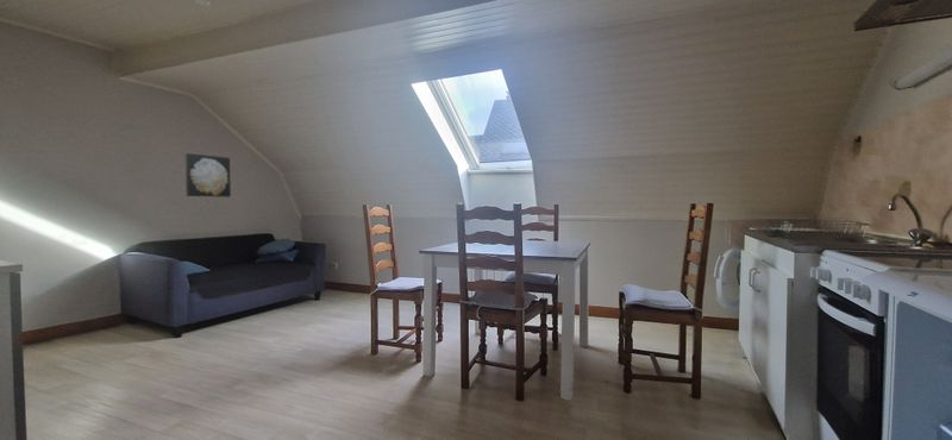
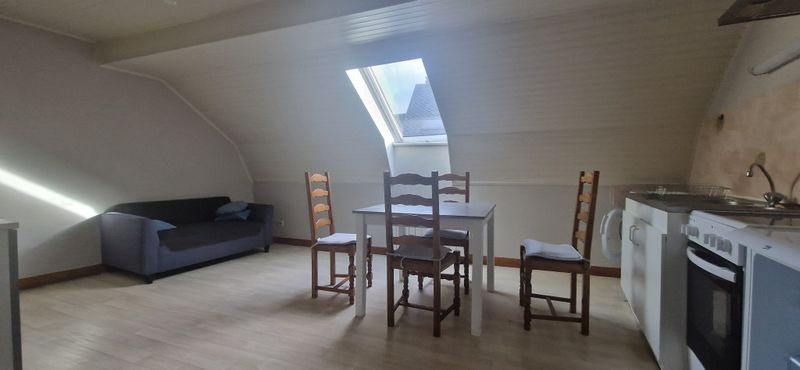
- wall art (208, 176)
